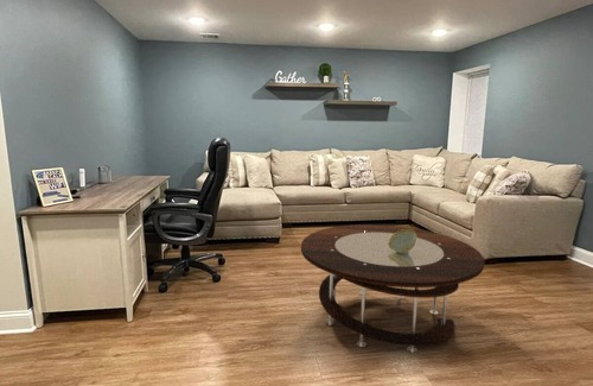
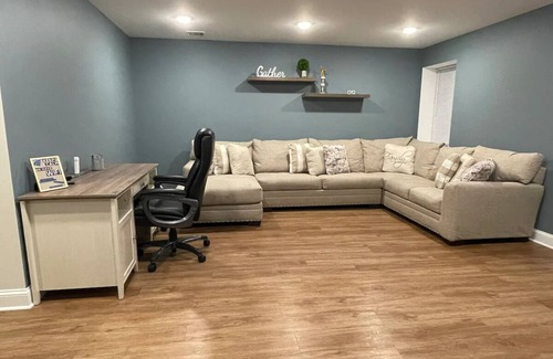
- decorative bowl (402, 240)
- coffee table (385, 283)
